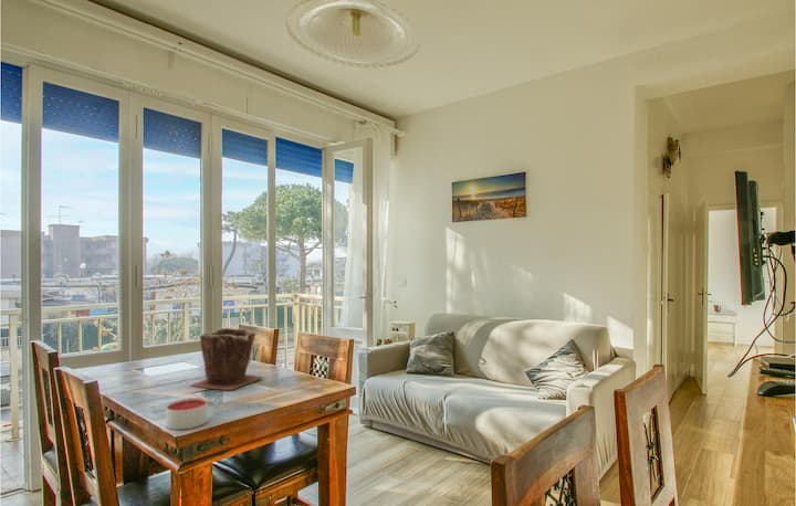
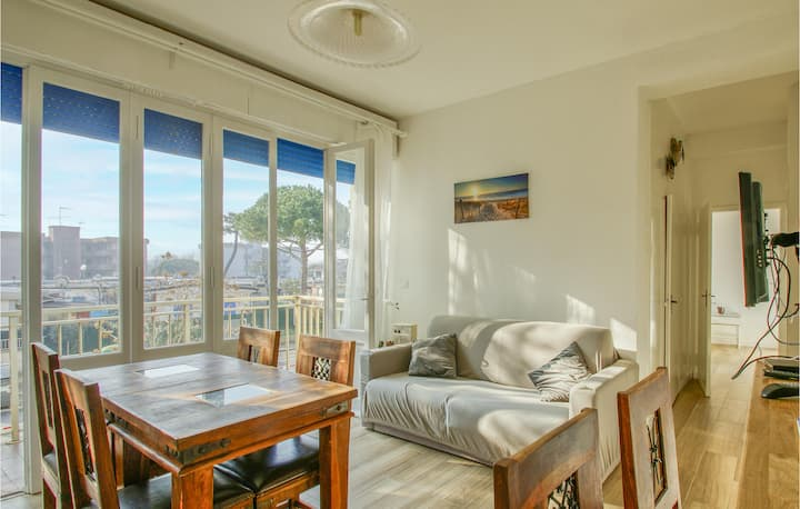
- candle (187, 412)
- plant pot (228, 356)
